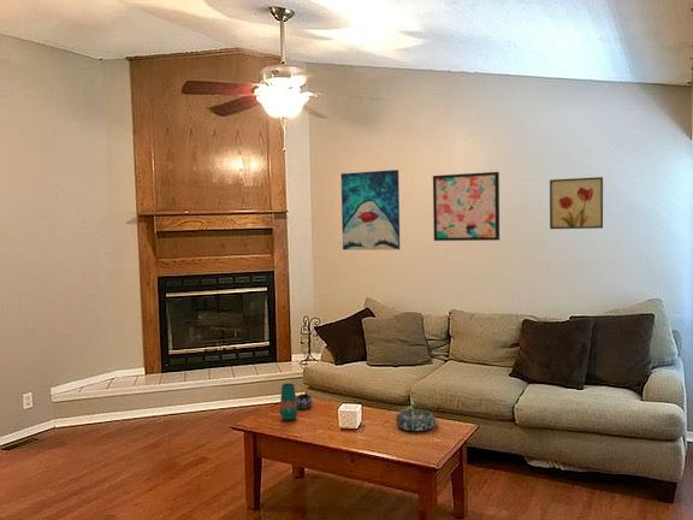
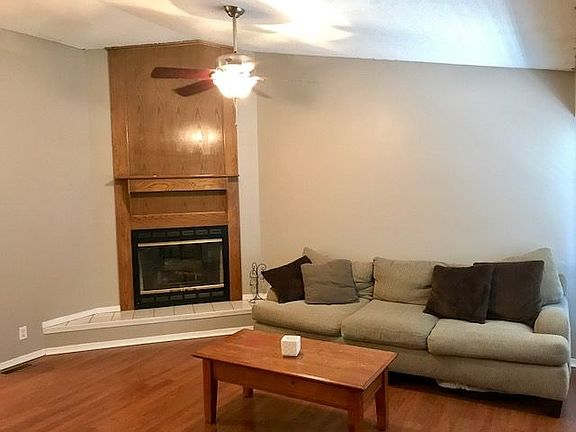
- wall art (369, 211)
- wall art (466, 207)
- decorative bowl (415, 420)
- wall art (575, 203)
- vase (295, 396)
